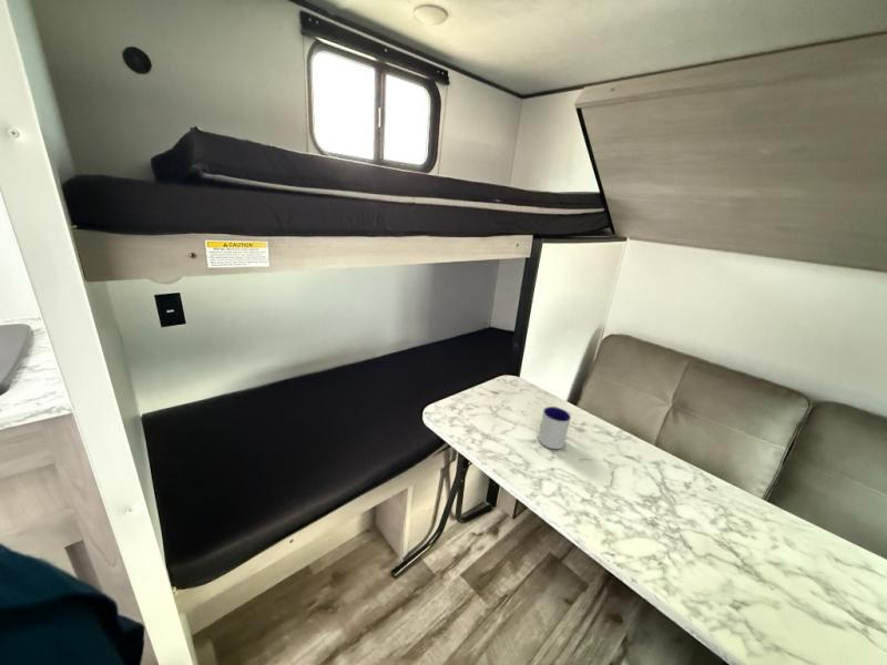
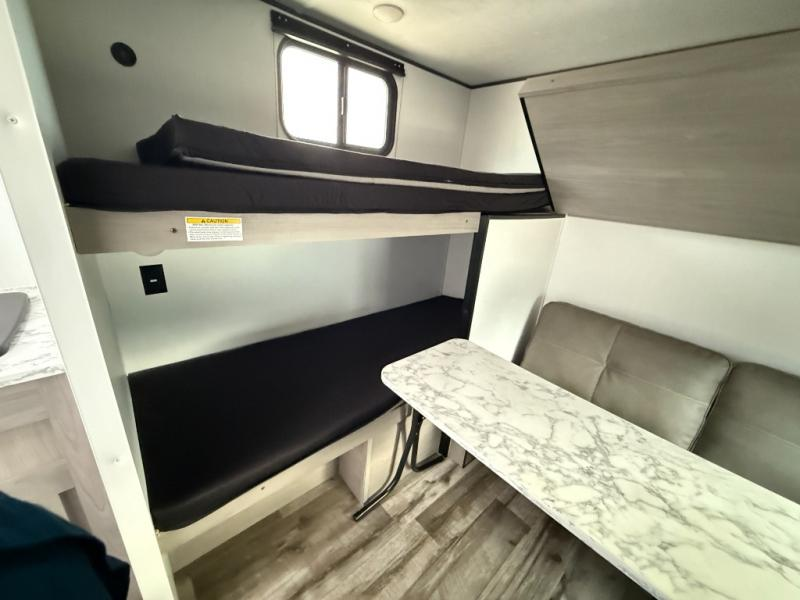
- mug (555, 424)
